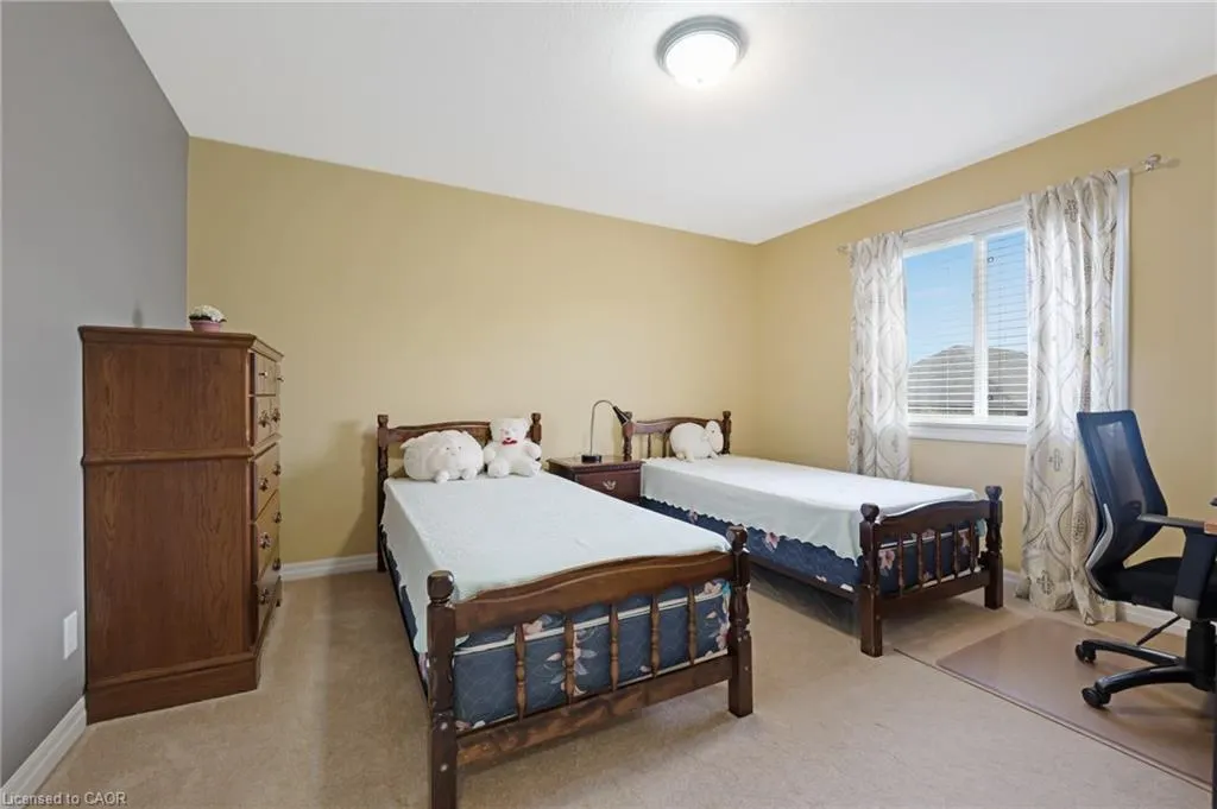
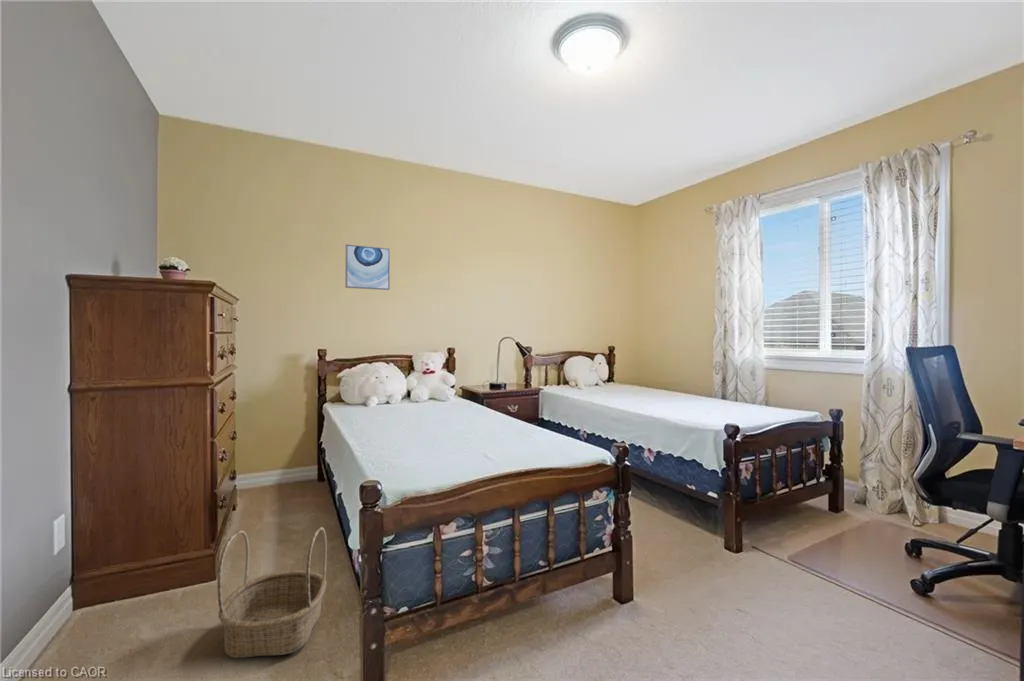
+ wall art (368, 267)
+ basket (275, 583)
